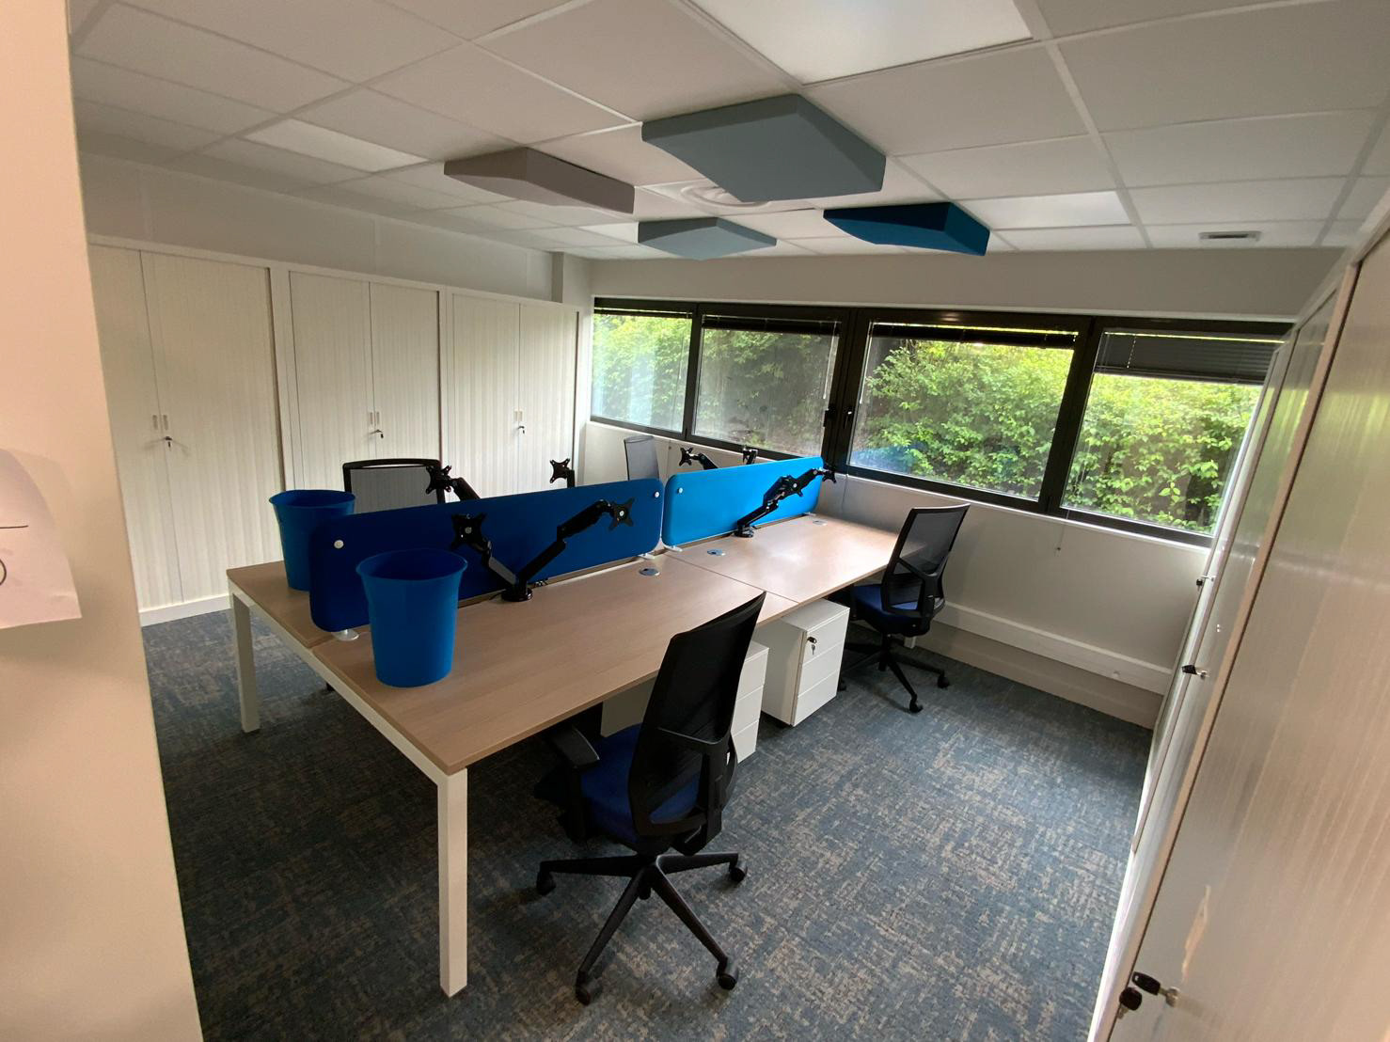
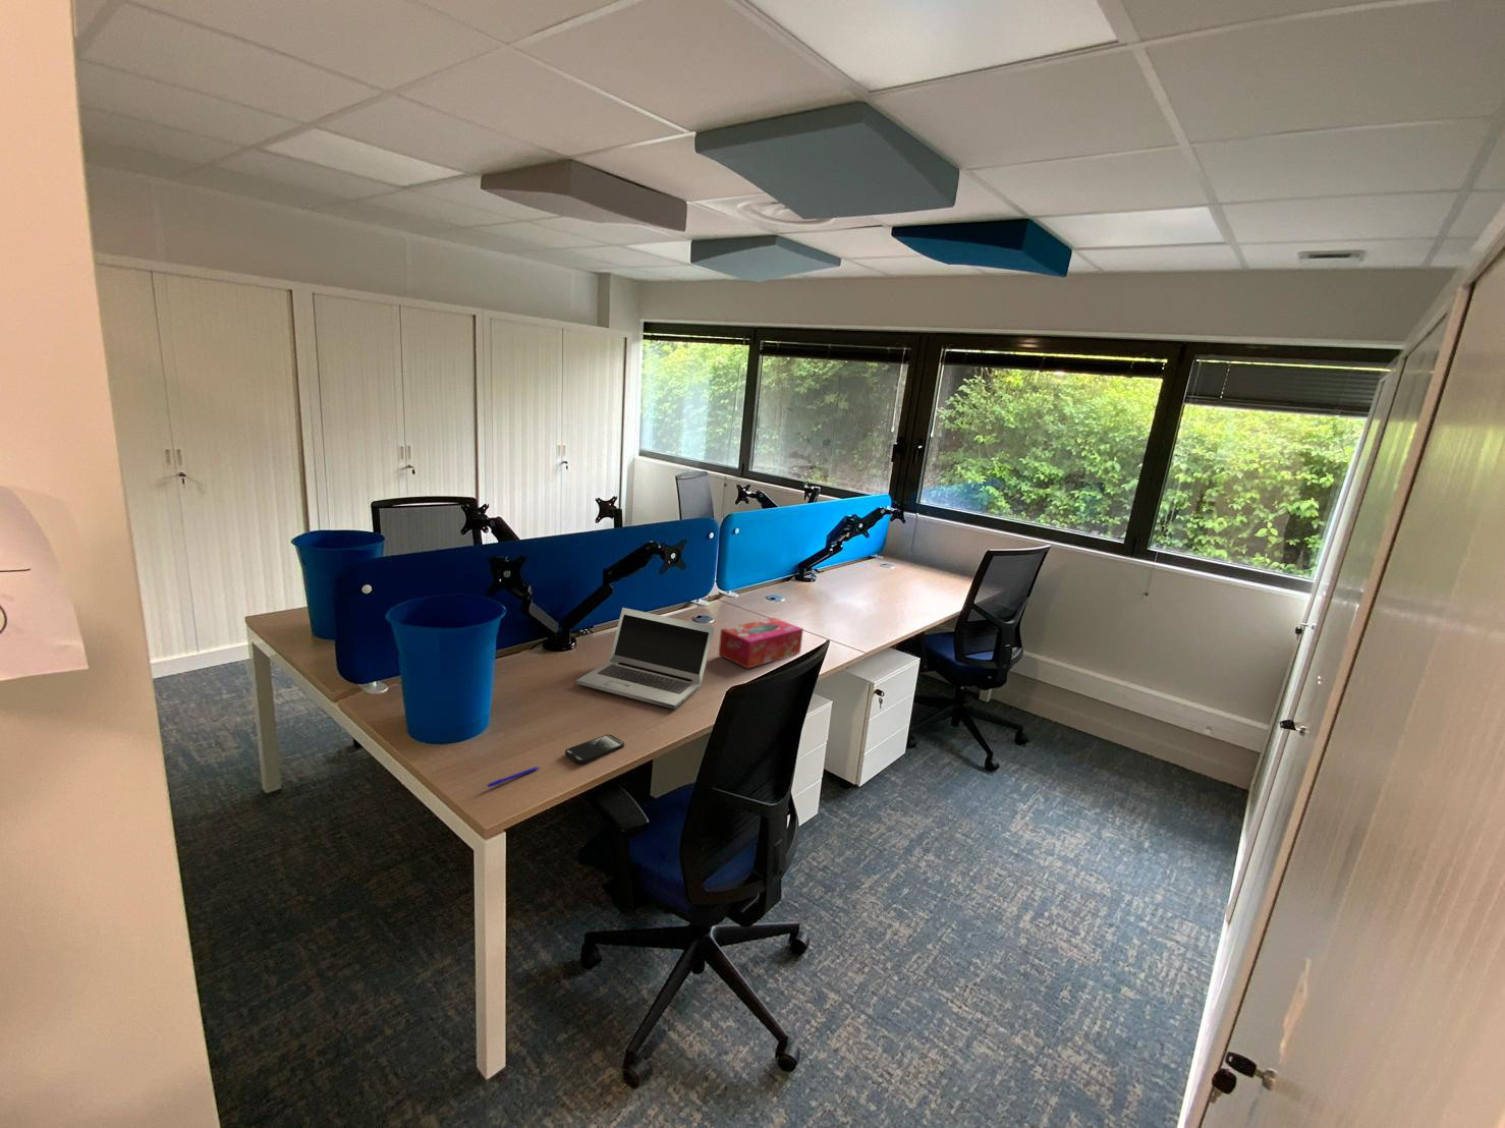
+ tissue box (761, 641)
+ smartphone (595, 749)
+ pen (514, 776)
+ laptop (647, 654)
